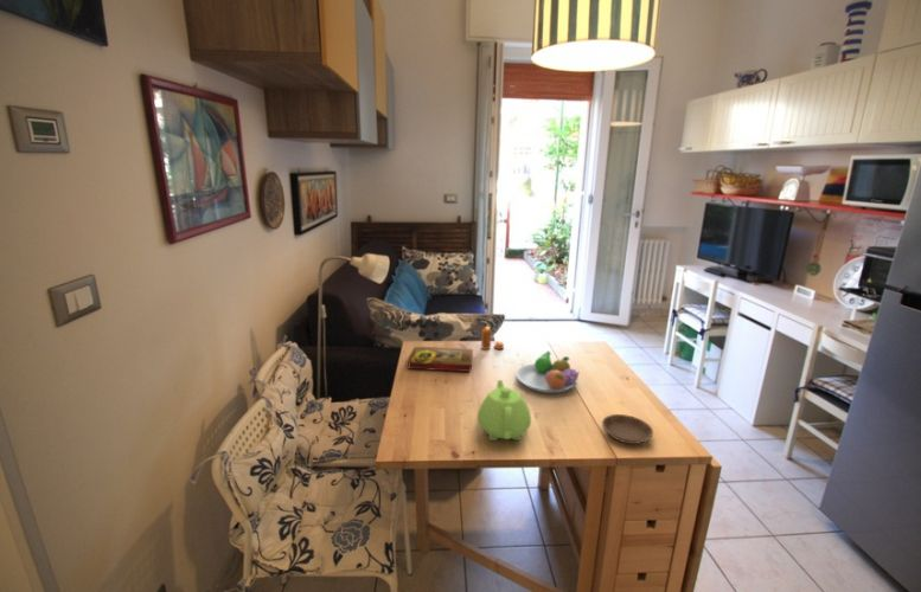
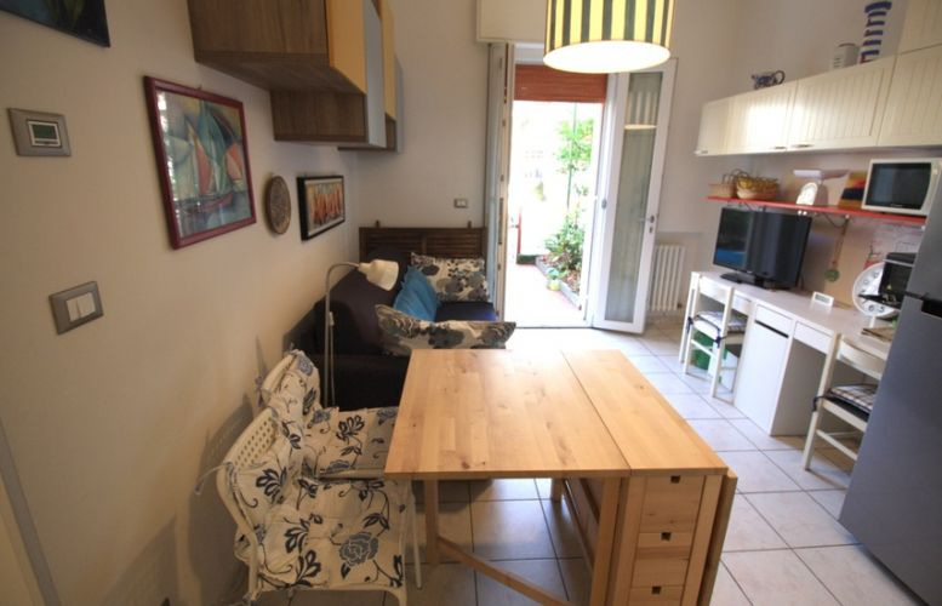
- teapot (504, 408)
- book (441, 358)
- fruit bowl (548, 369)
- pepper shaker (490, 336)
- saucer (626, 430)
